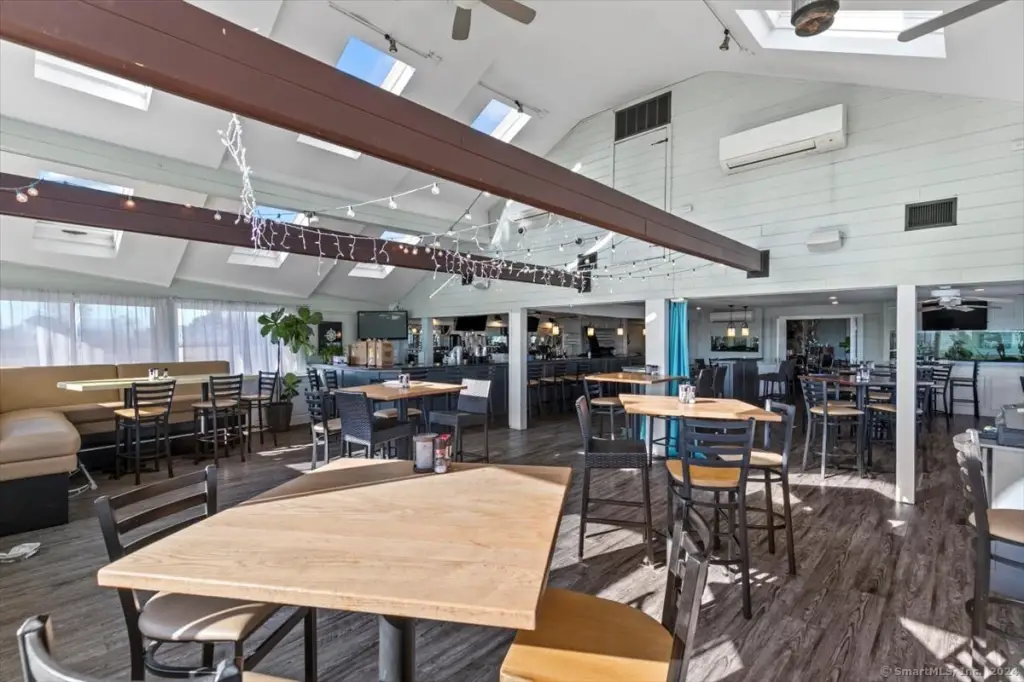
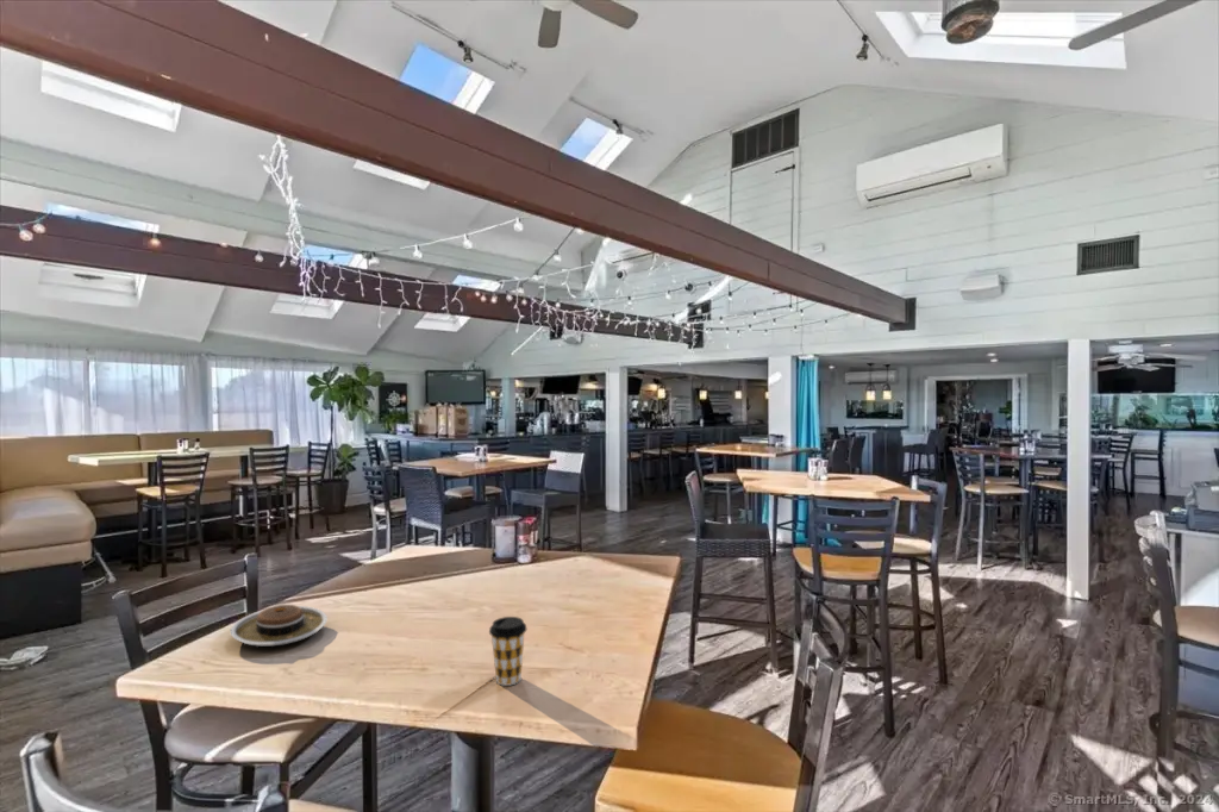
+ coffee cup (508, 650)
+ plate (280, 620)
